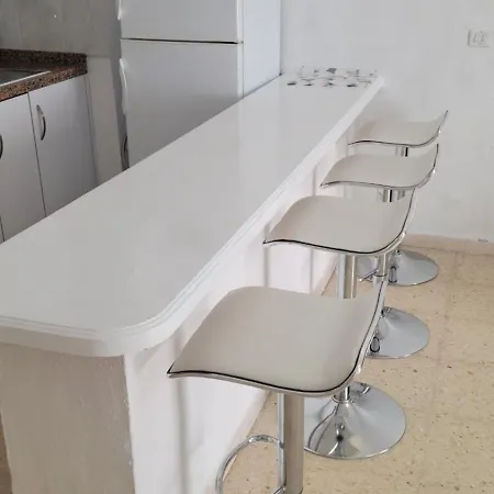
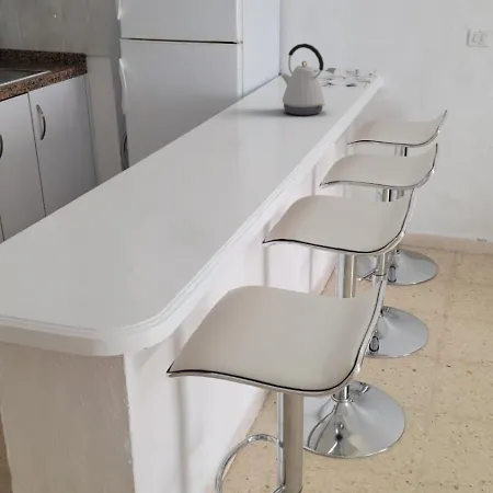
+ kettle (302, 78)
